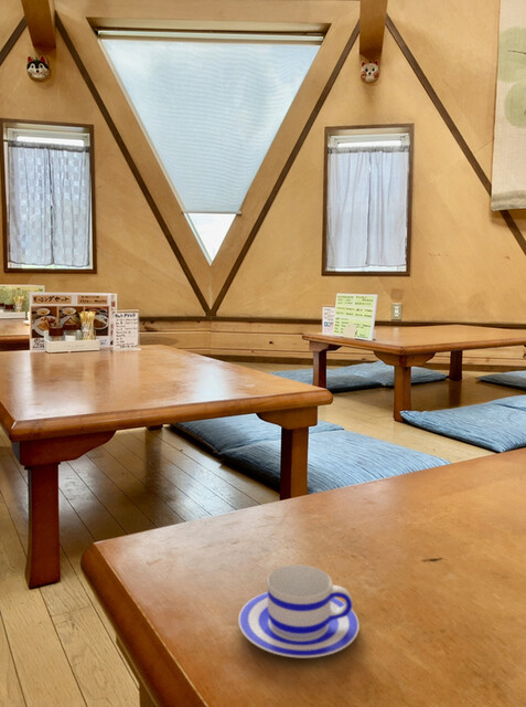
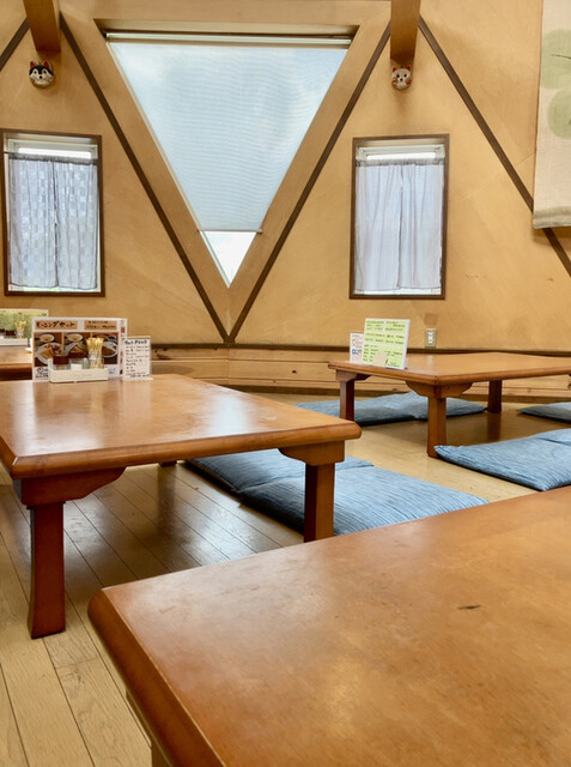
- teacup (298, 603)
